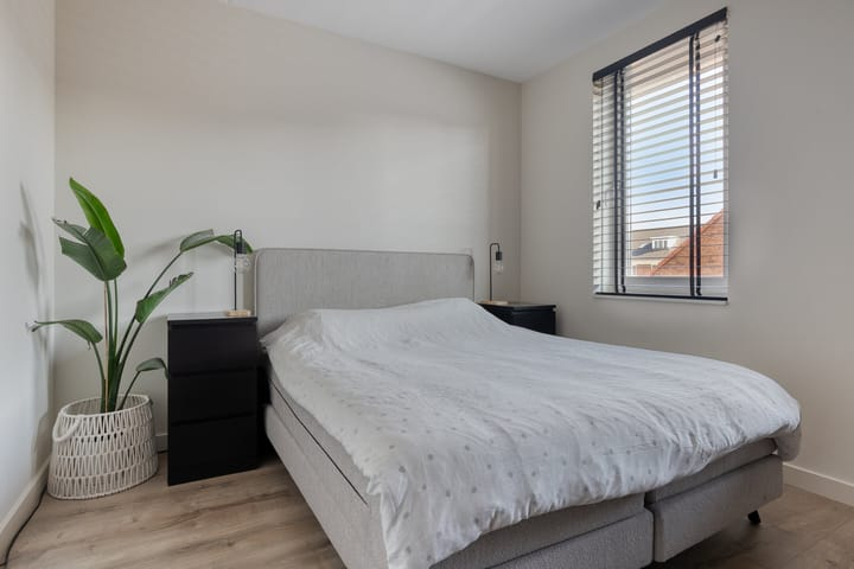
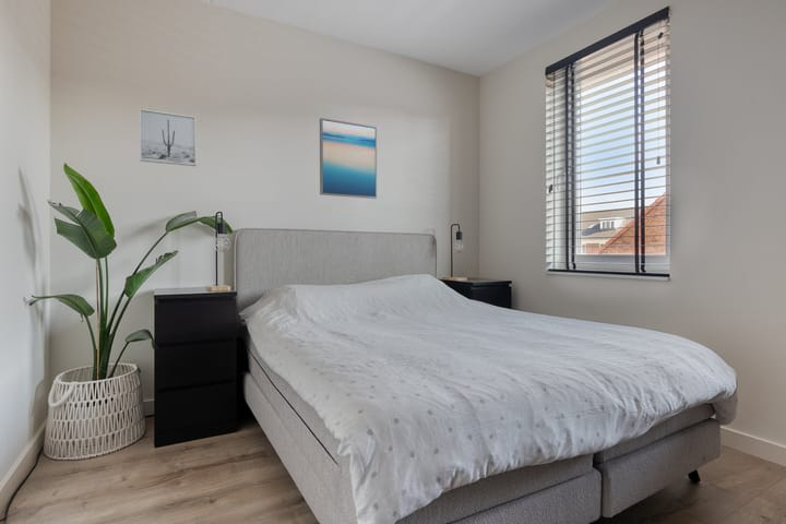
+ wall art (168, 138)
+ wall art (348, 159)
